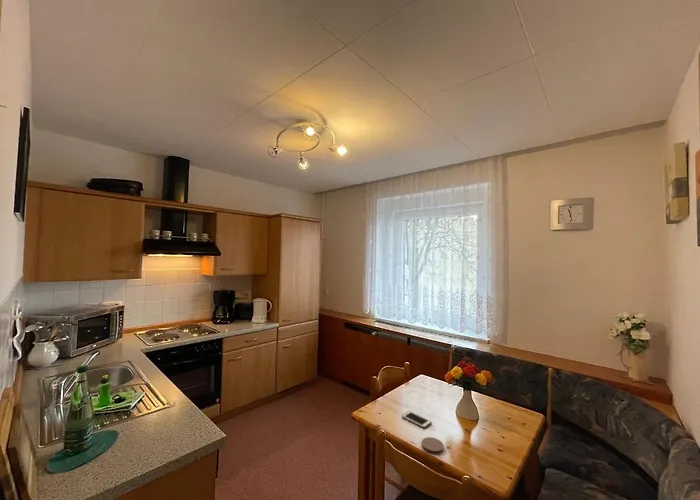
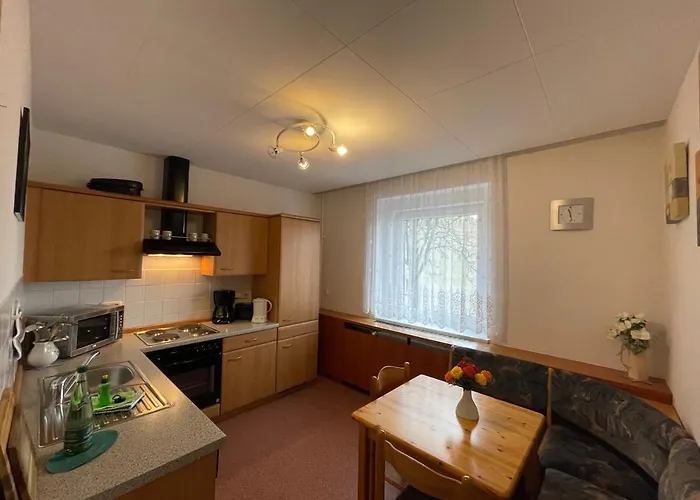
- cell phone (416, 419)
- coaster (432, 445)
